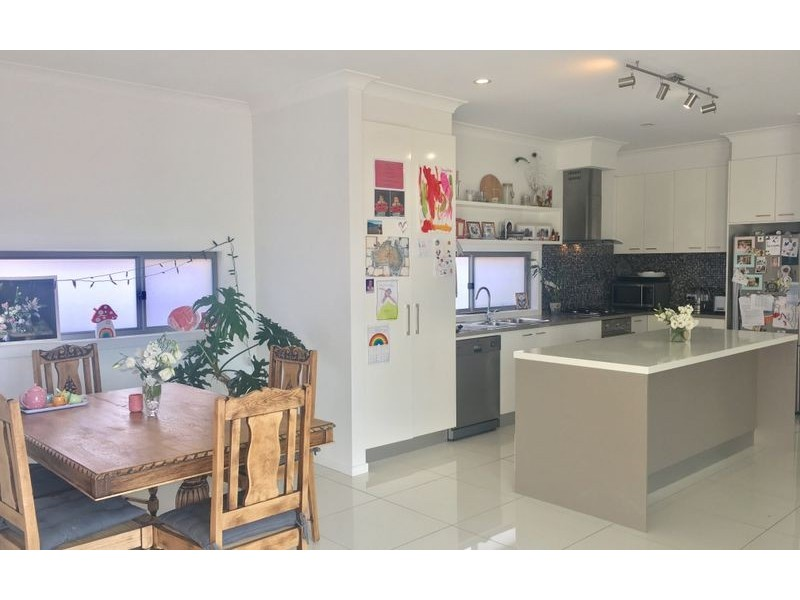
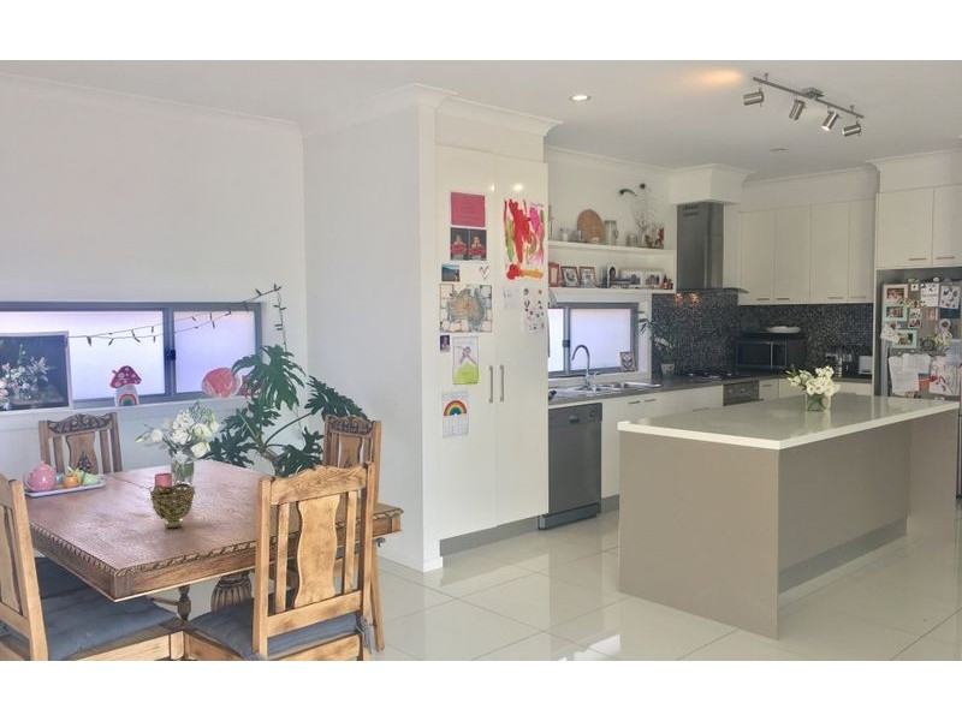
+ decorative bowl (172, 506)
